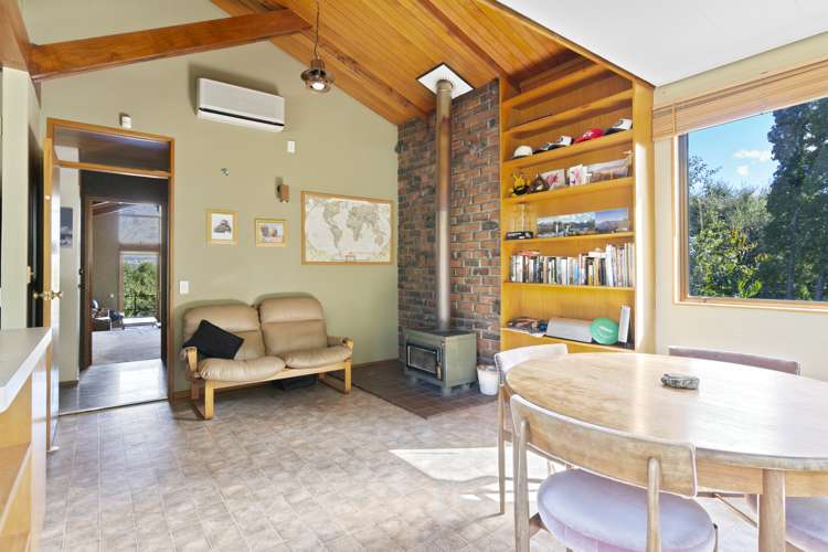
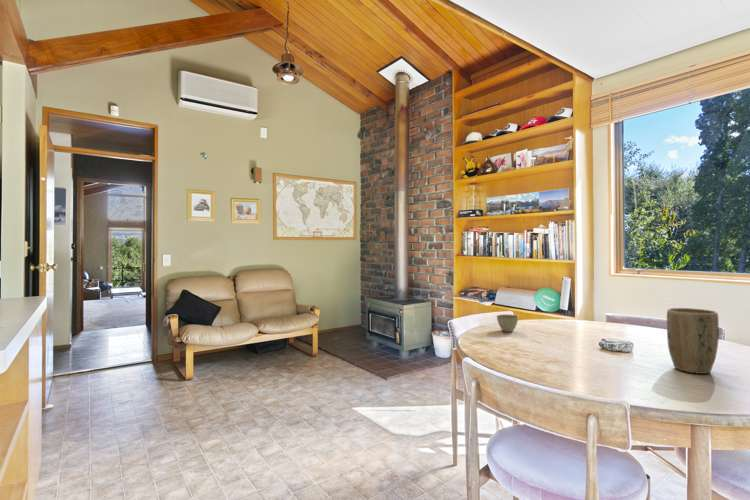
+ flower pot (507, 323)
+ plant pot (692, 340)
